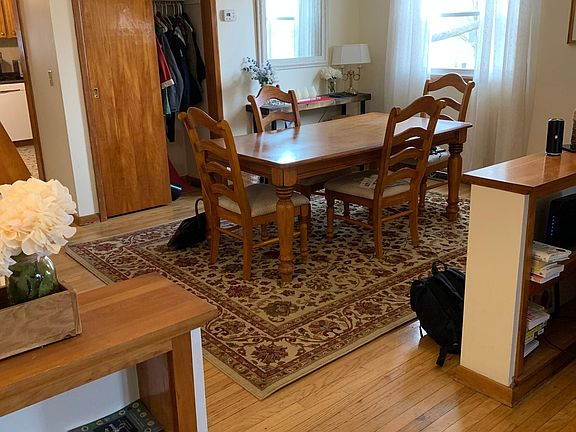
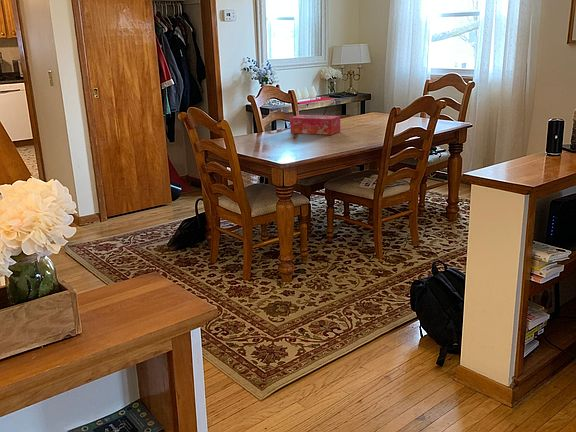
+ tissue box (315, 124)
